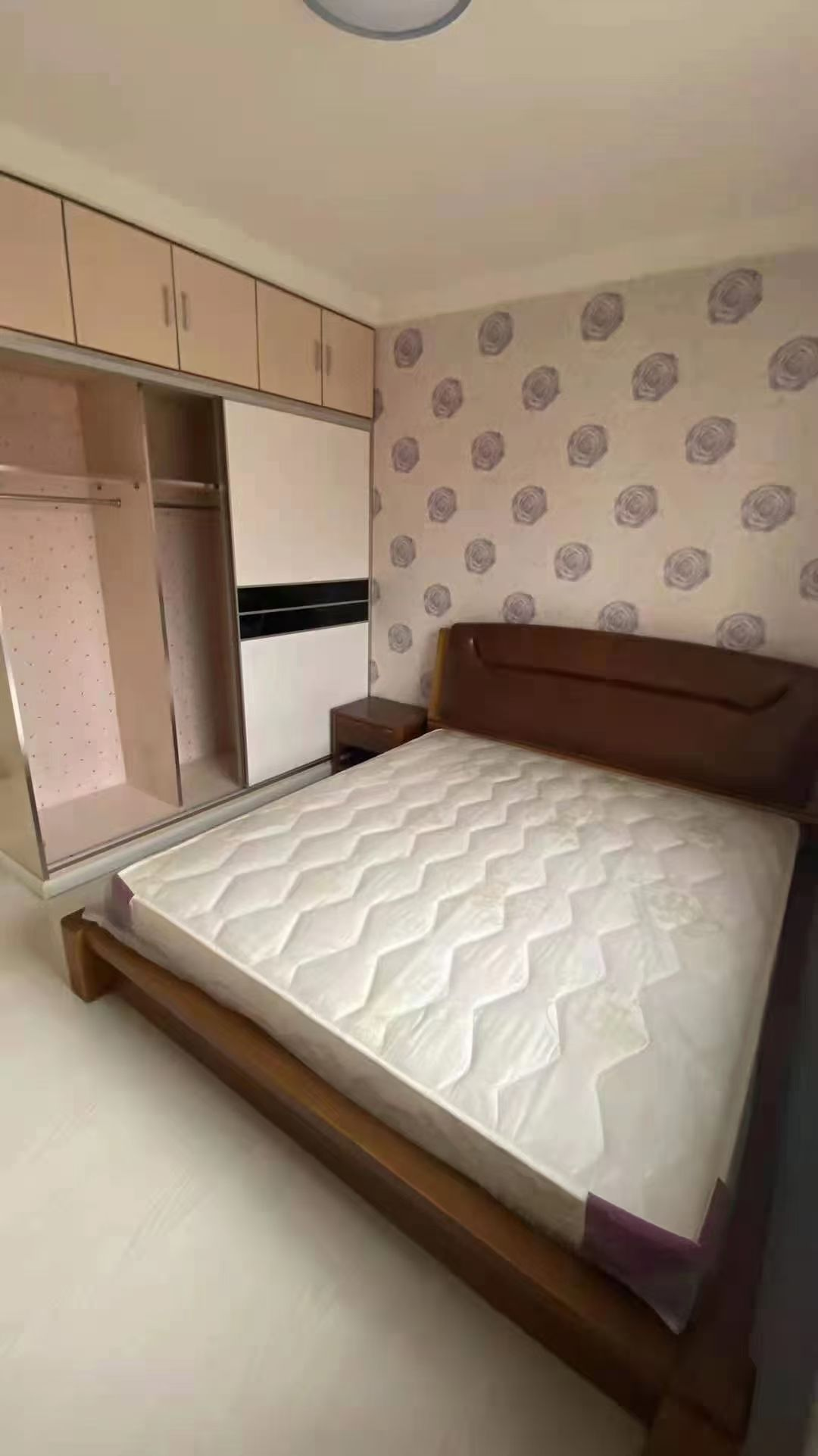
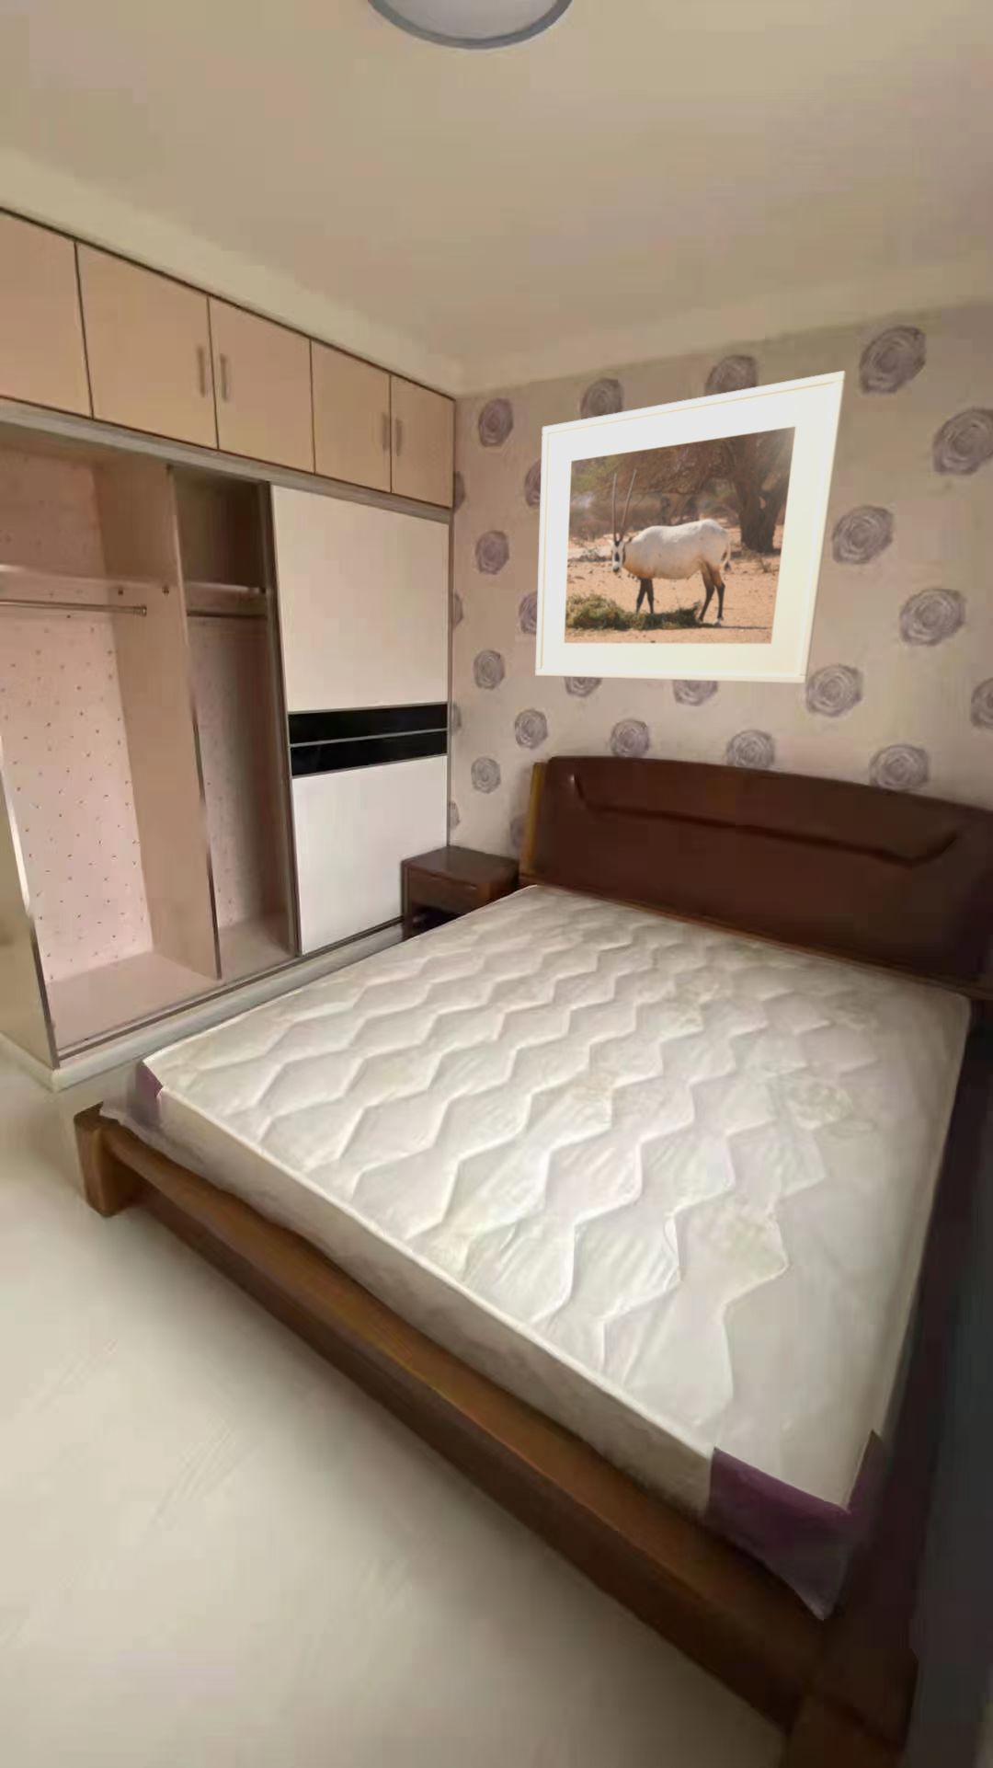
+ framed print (666, 548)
